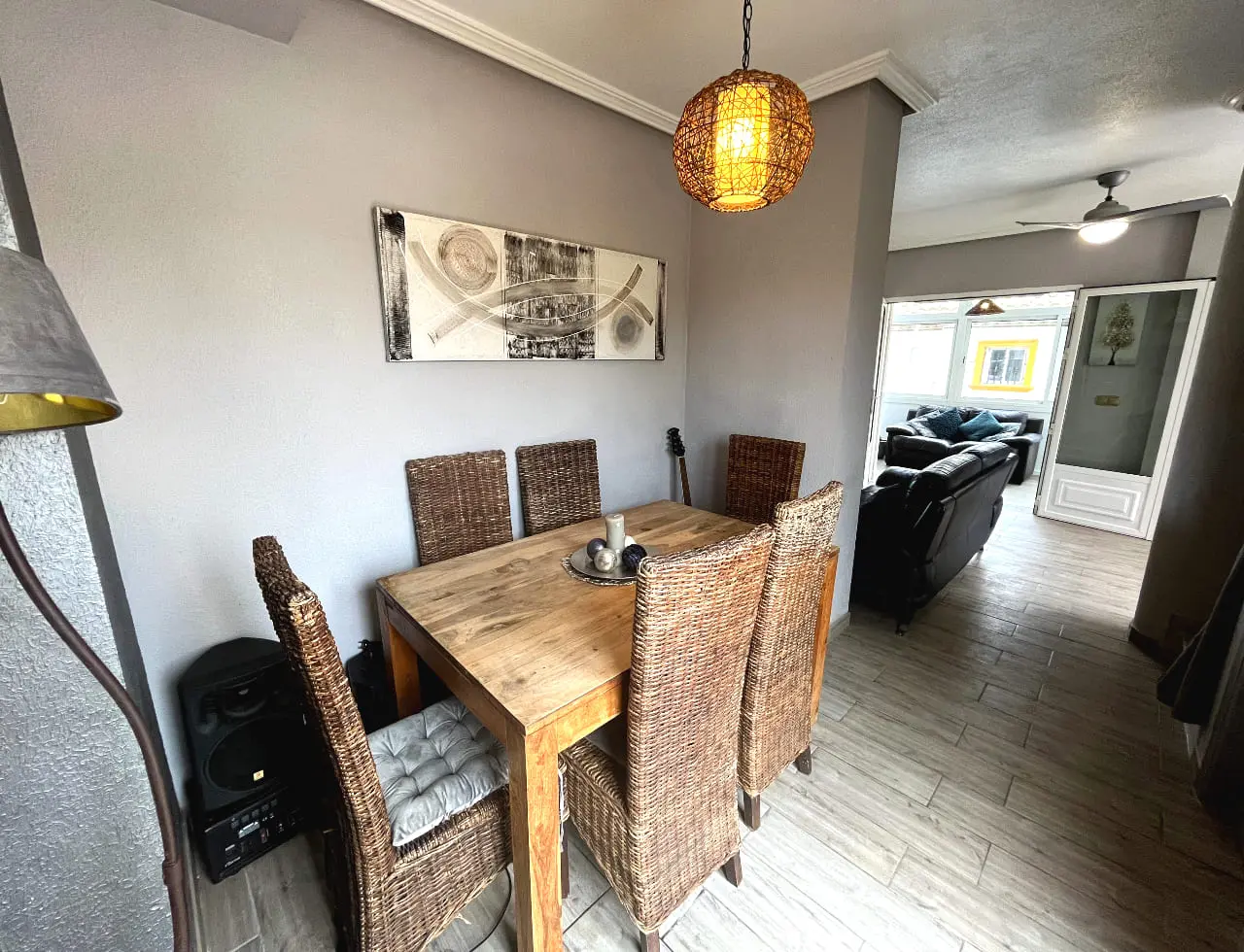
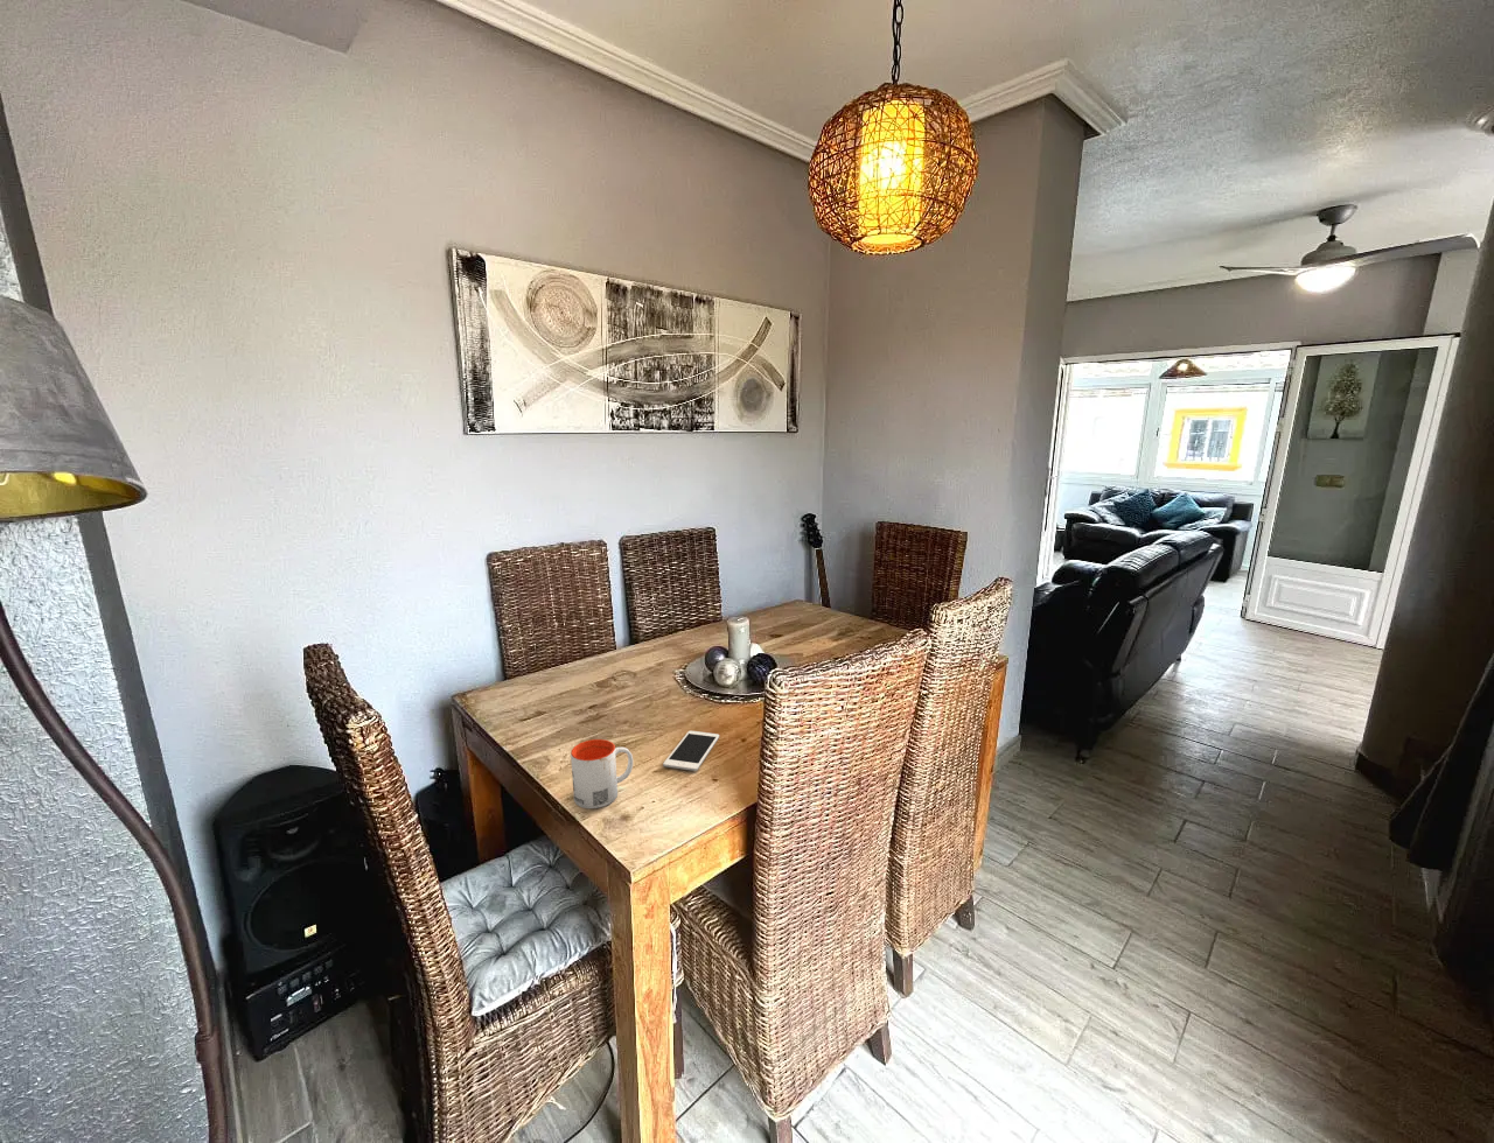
+ cell phone (692, 749)
+ mug (603, 770)
